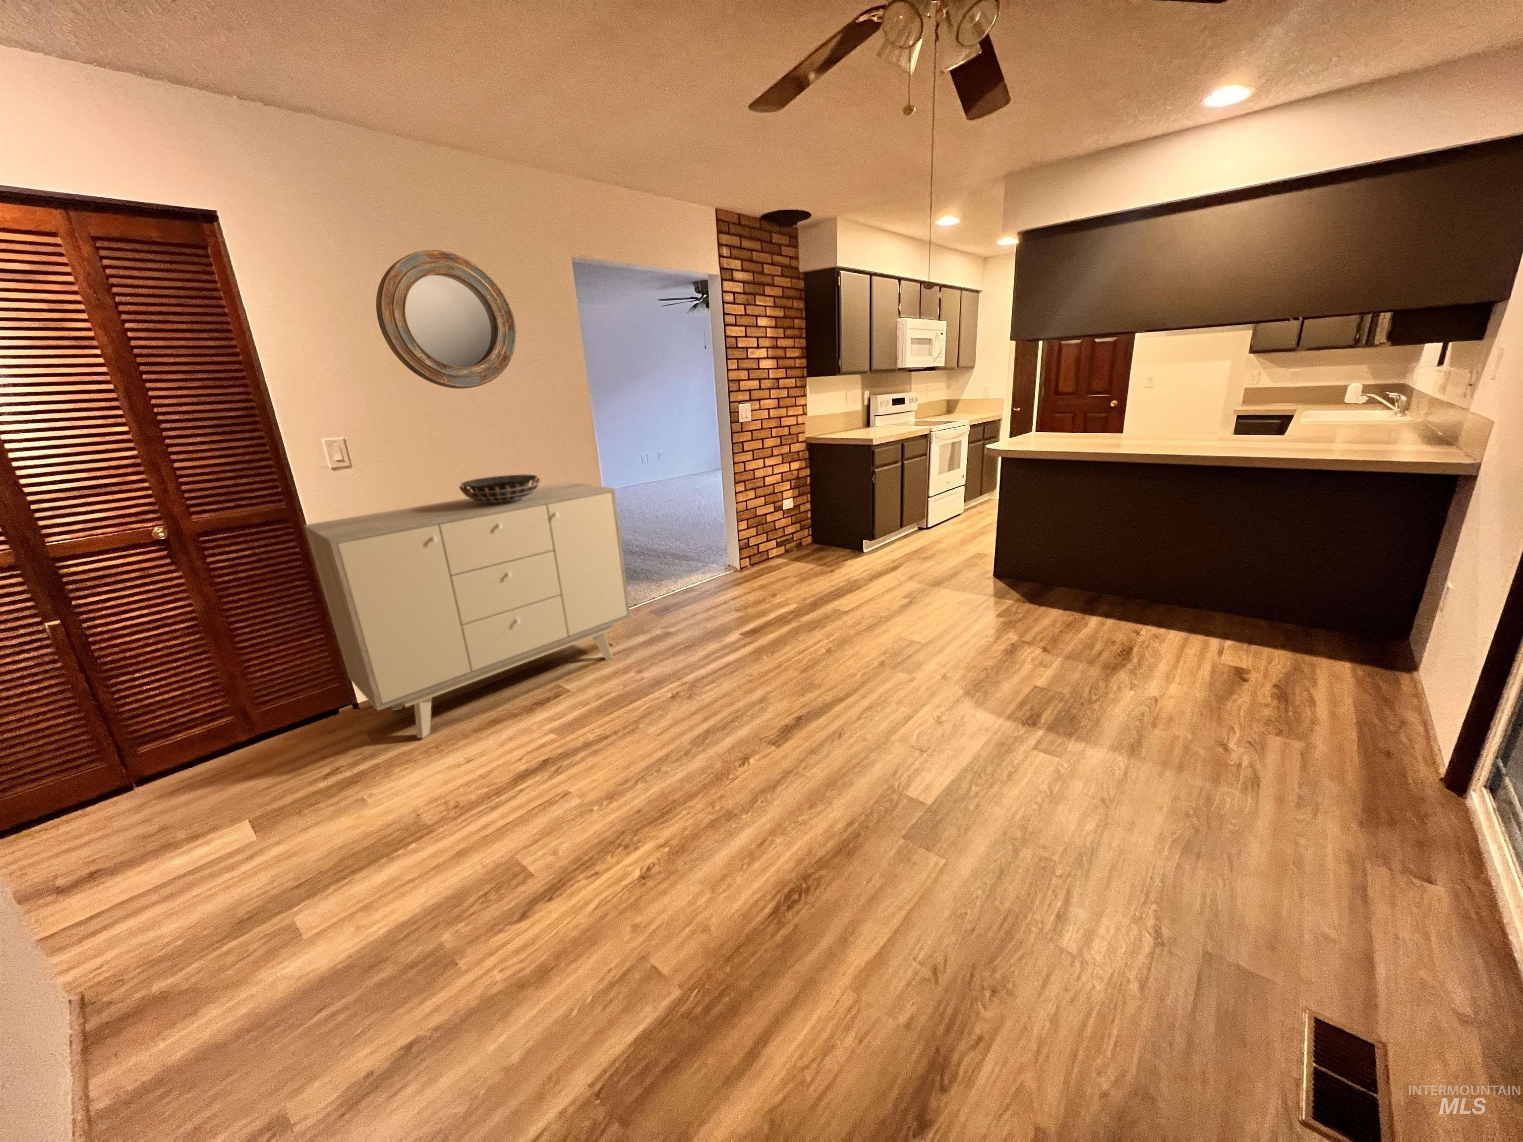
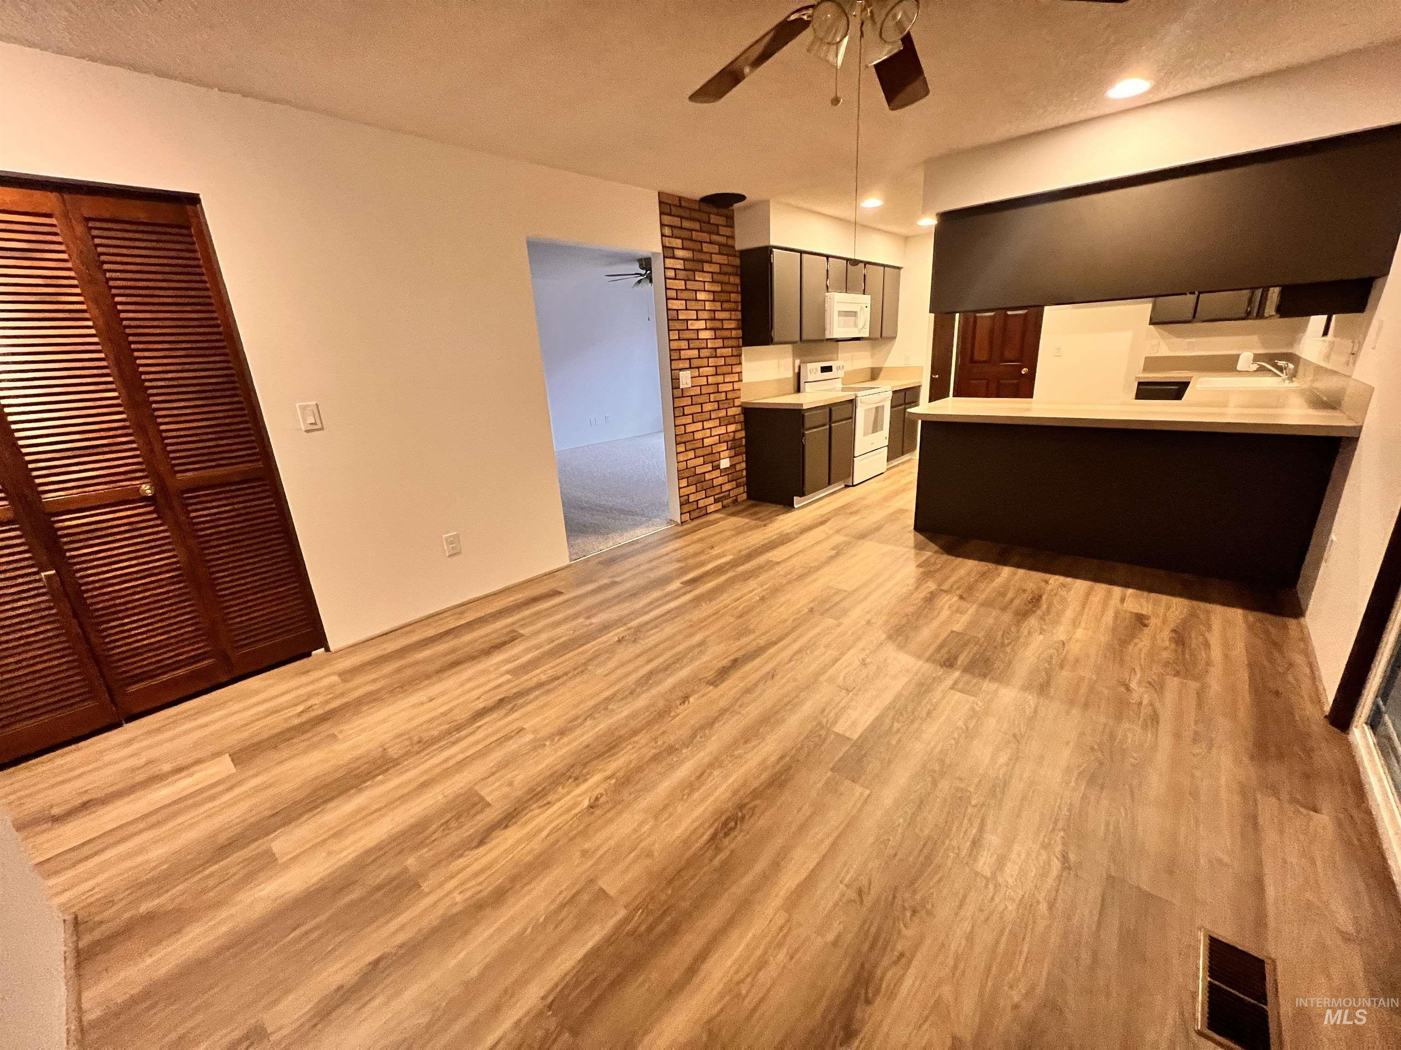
- sideboard (494, 597)
- decorative bowl (502, 491)
- home mirror (452, 321)
